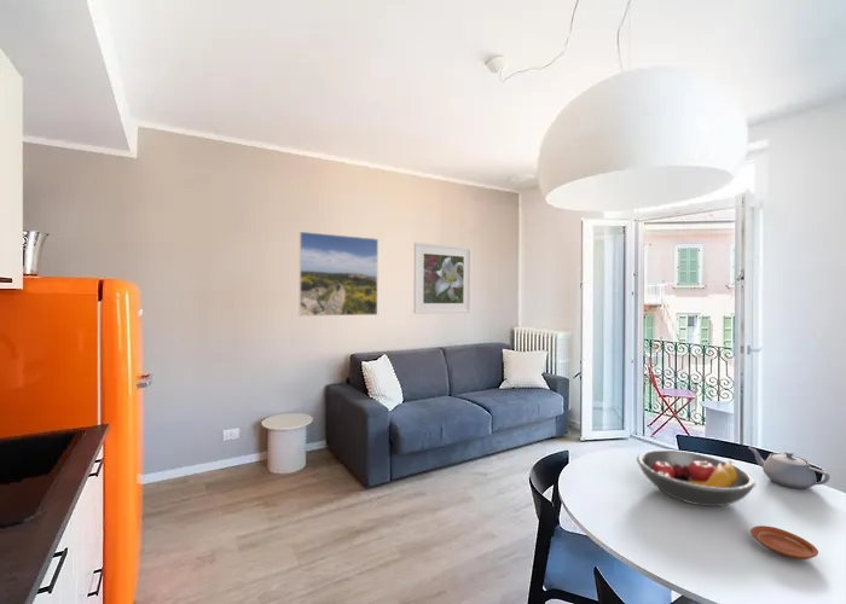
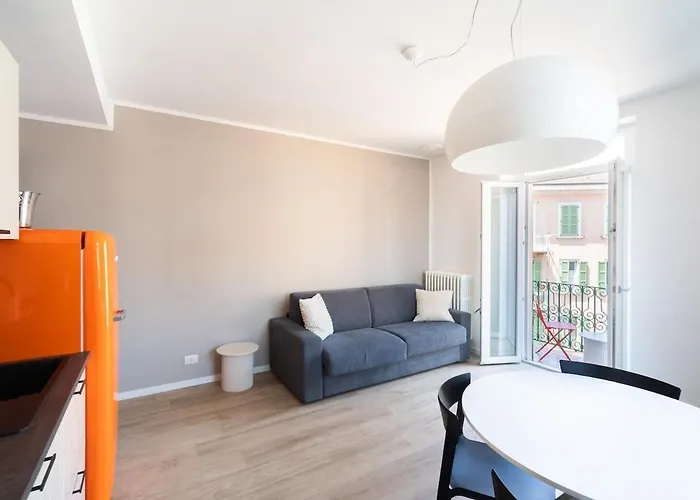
- fruit bowl (691, 477)
- teapot (786, 466)
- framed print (444, 279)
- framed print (340, 275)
- plate (782, 545)
